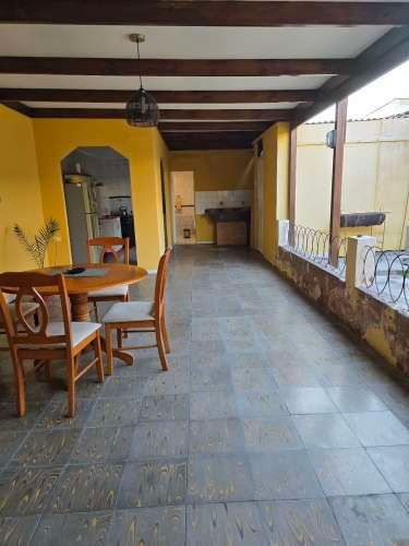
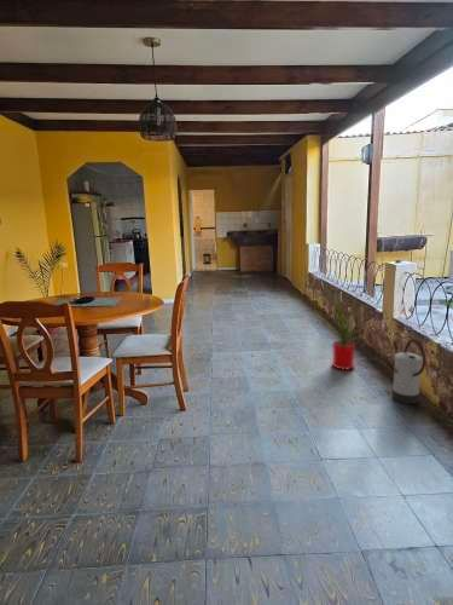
+ watering can (406, 367)
+ house plant (345, 328)
